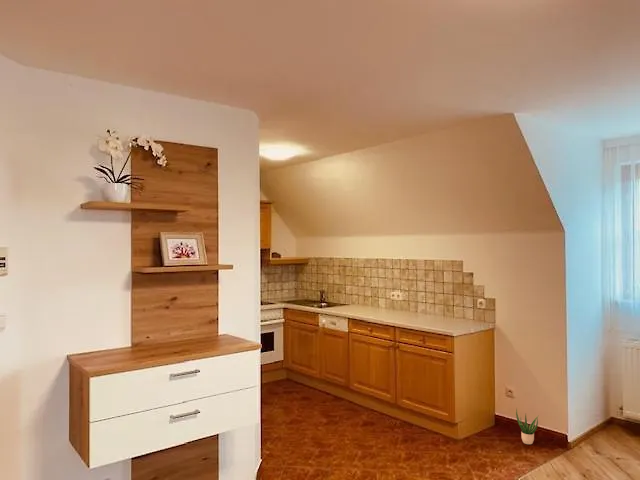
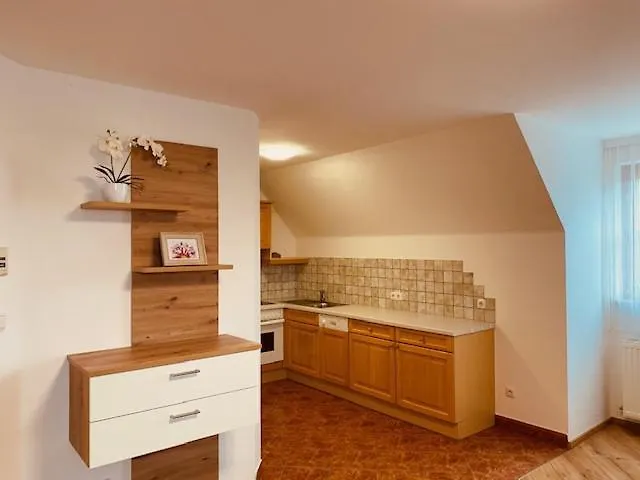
- potted plant (527, 426)
